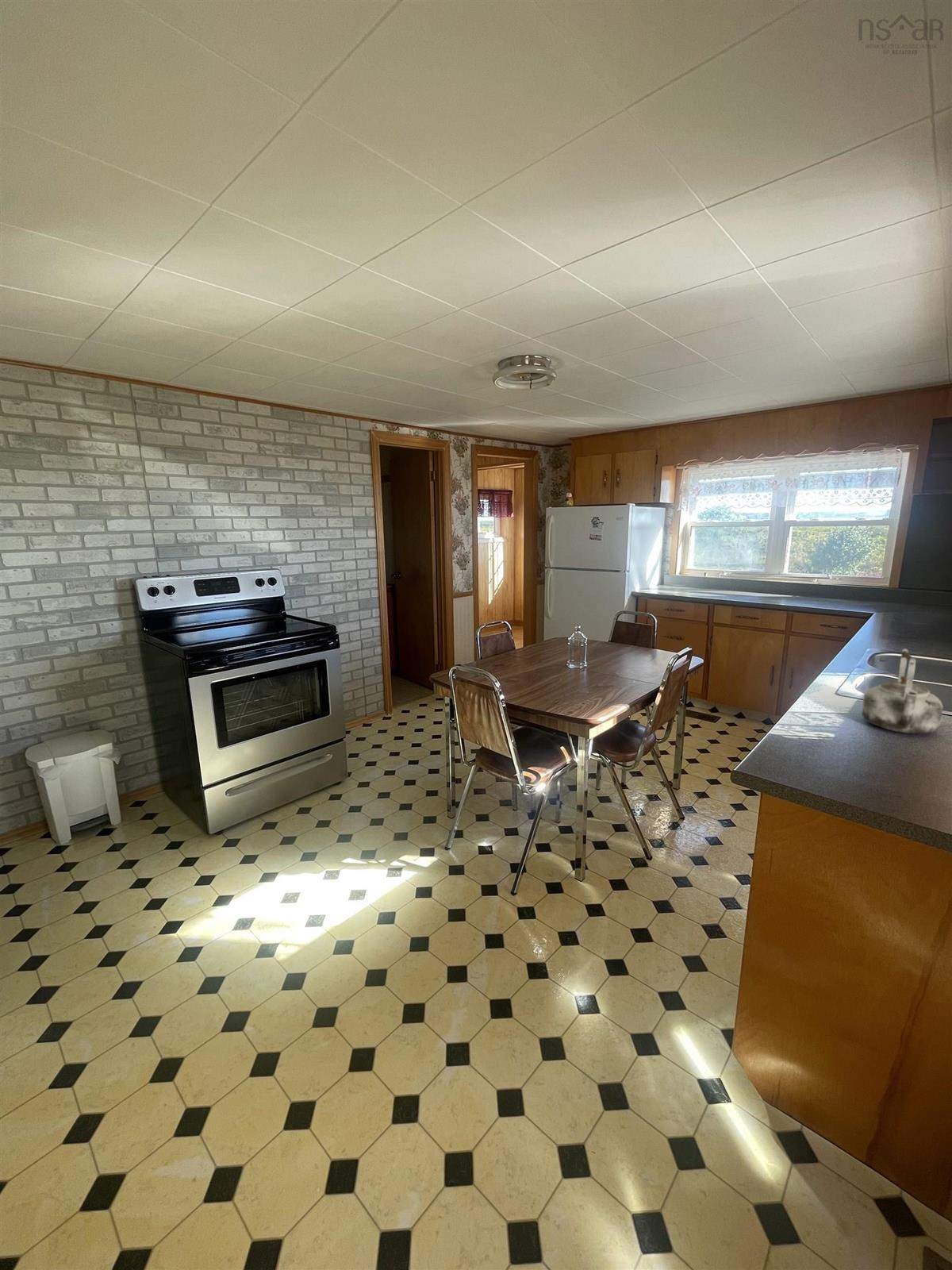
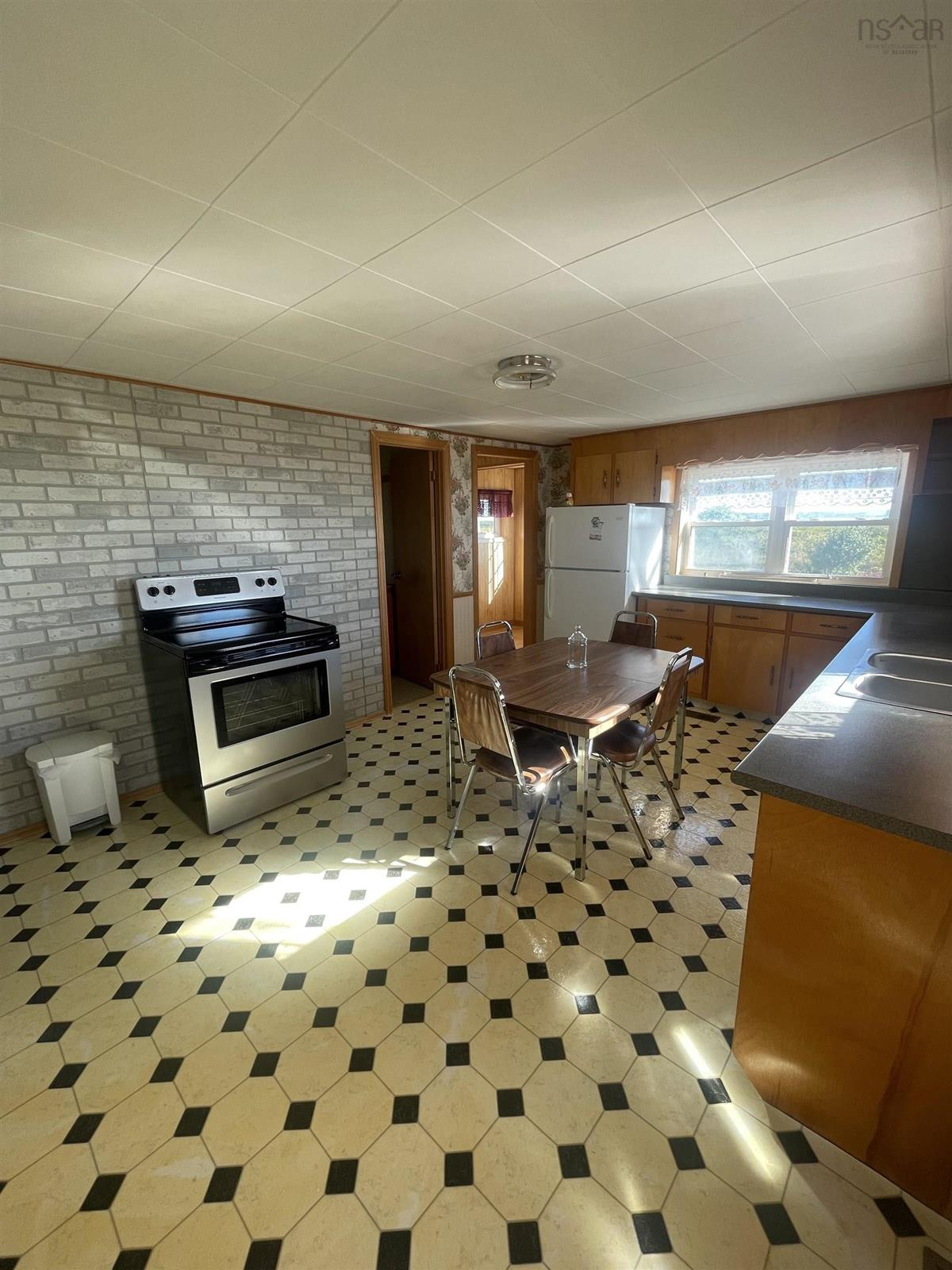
- kettle (904, 692)
